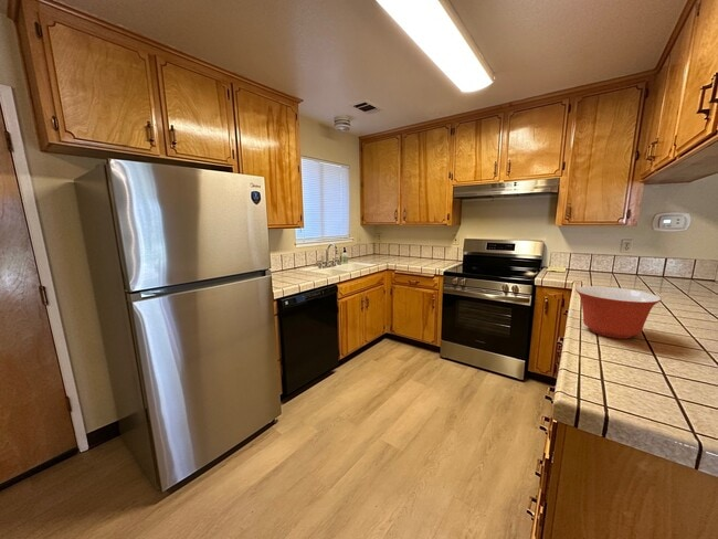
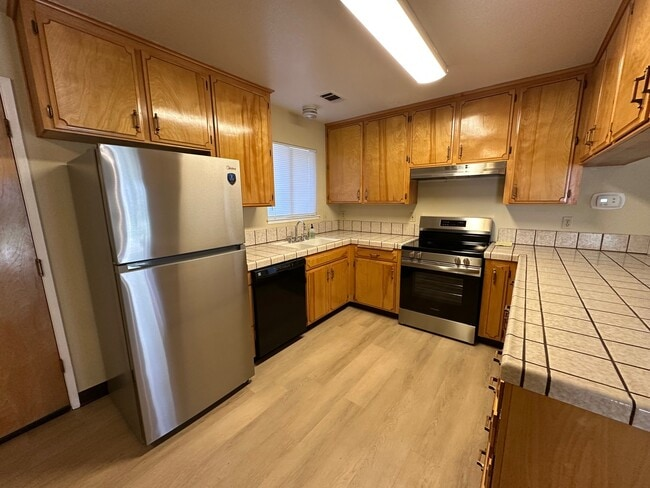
- mixing bowl (612, 313)
